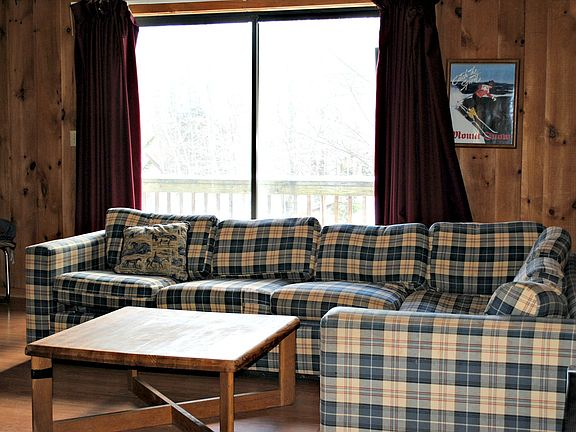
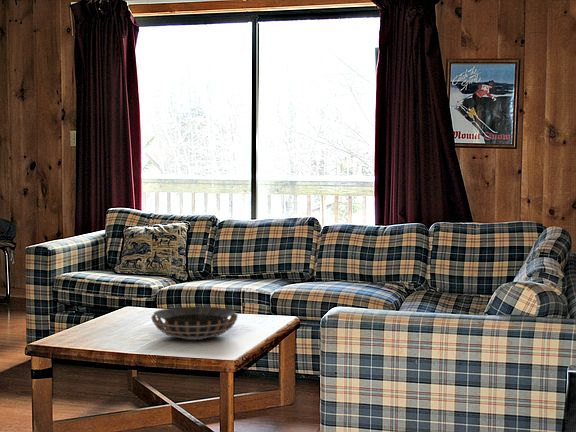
+ decorative bowl (194, 324)
